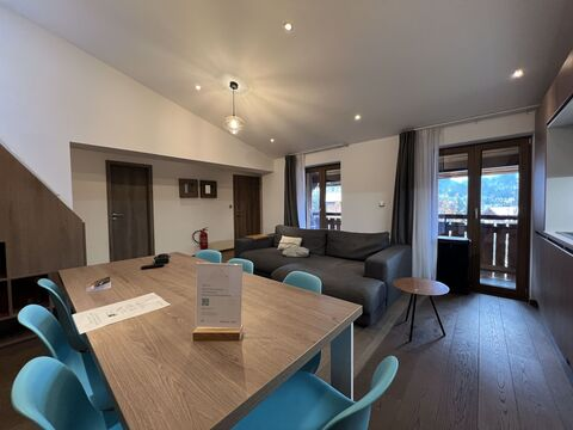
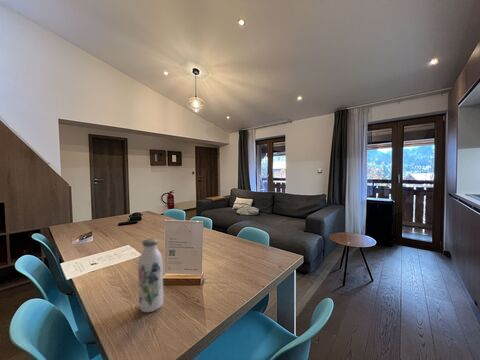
+ water bottle (150, 272)
